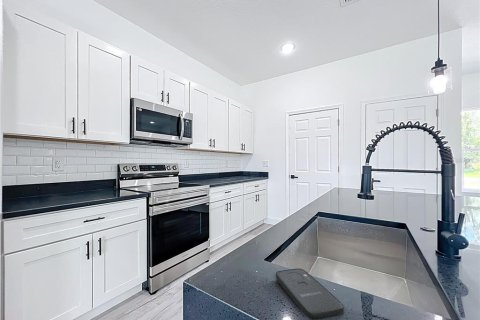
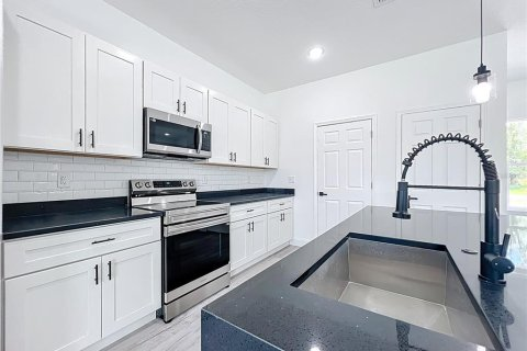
- smartphone (305, 289)
